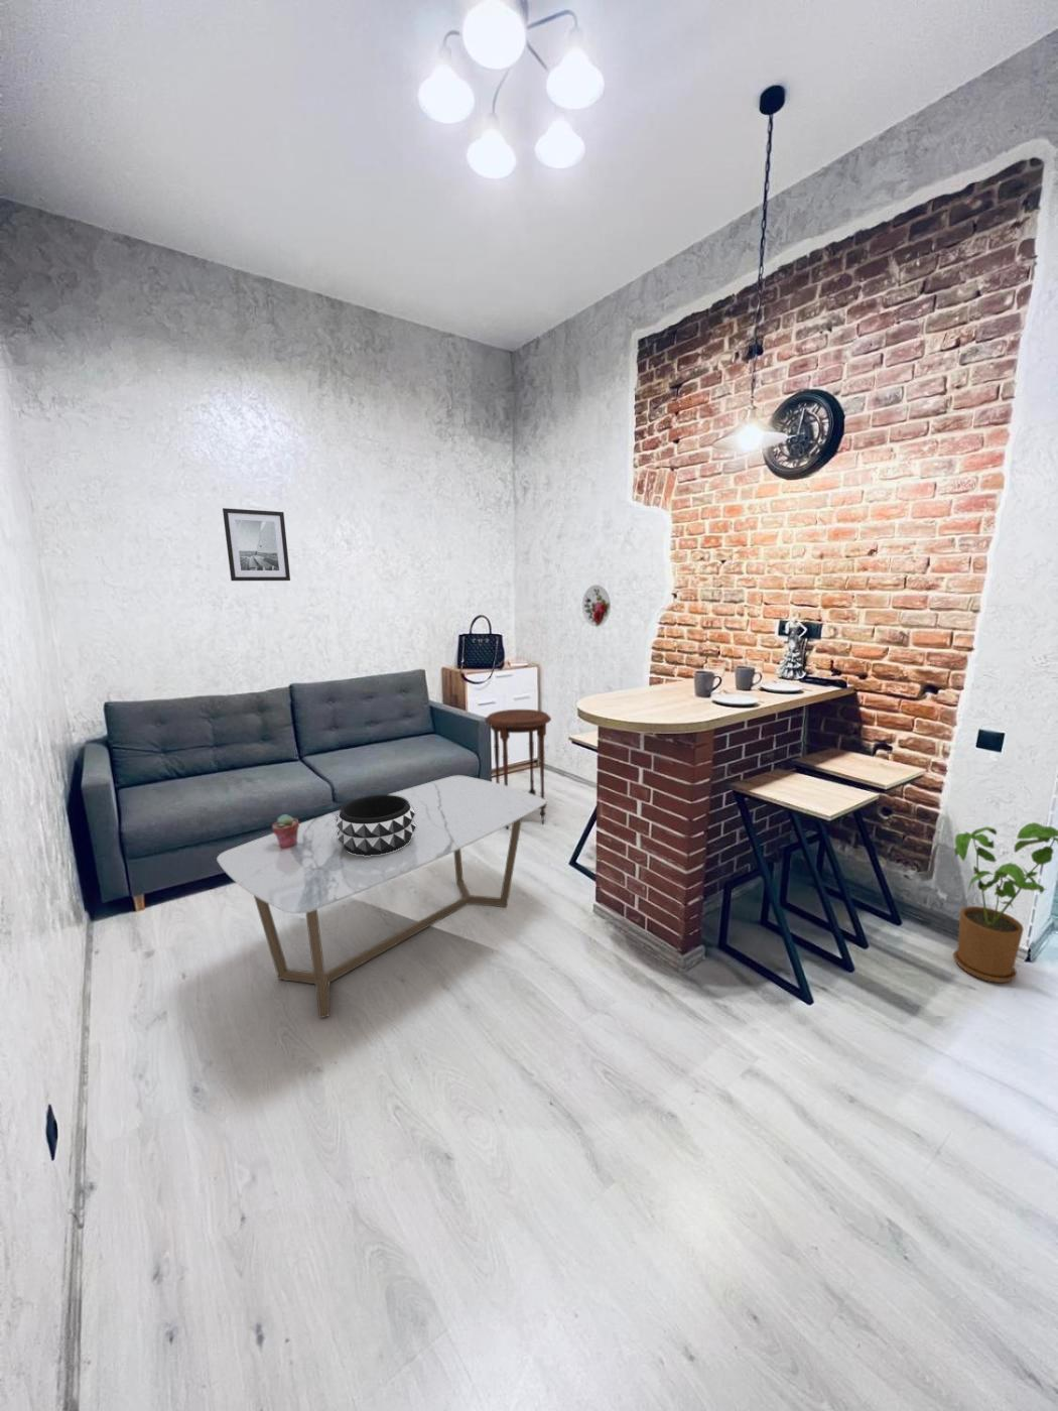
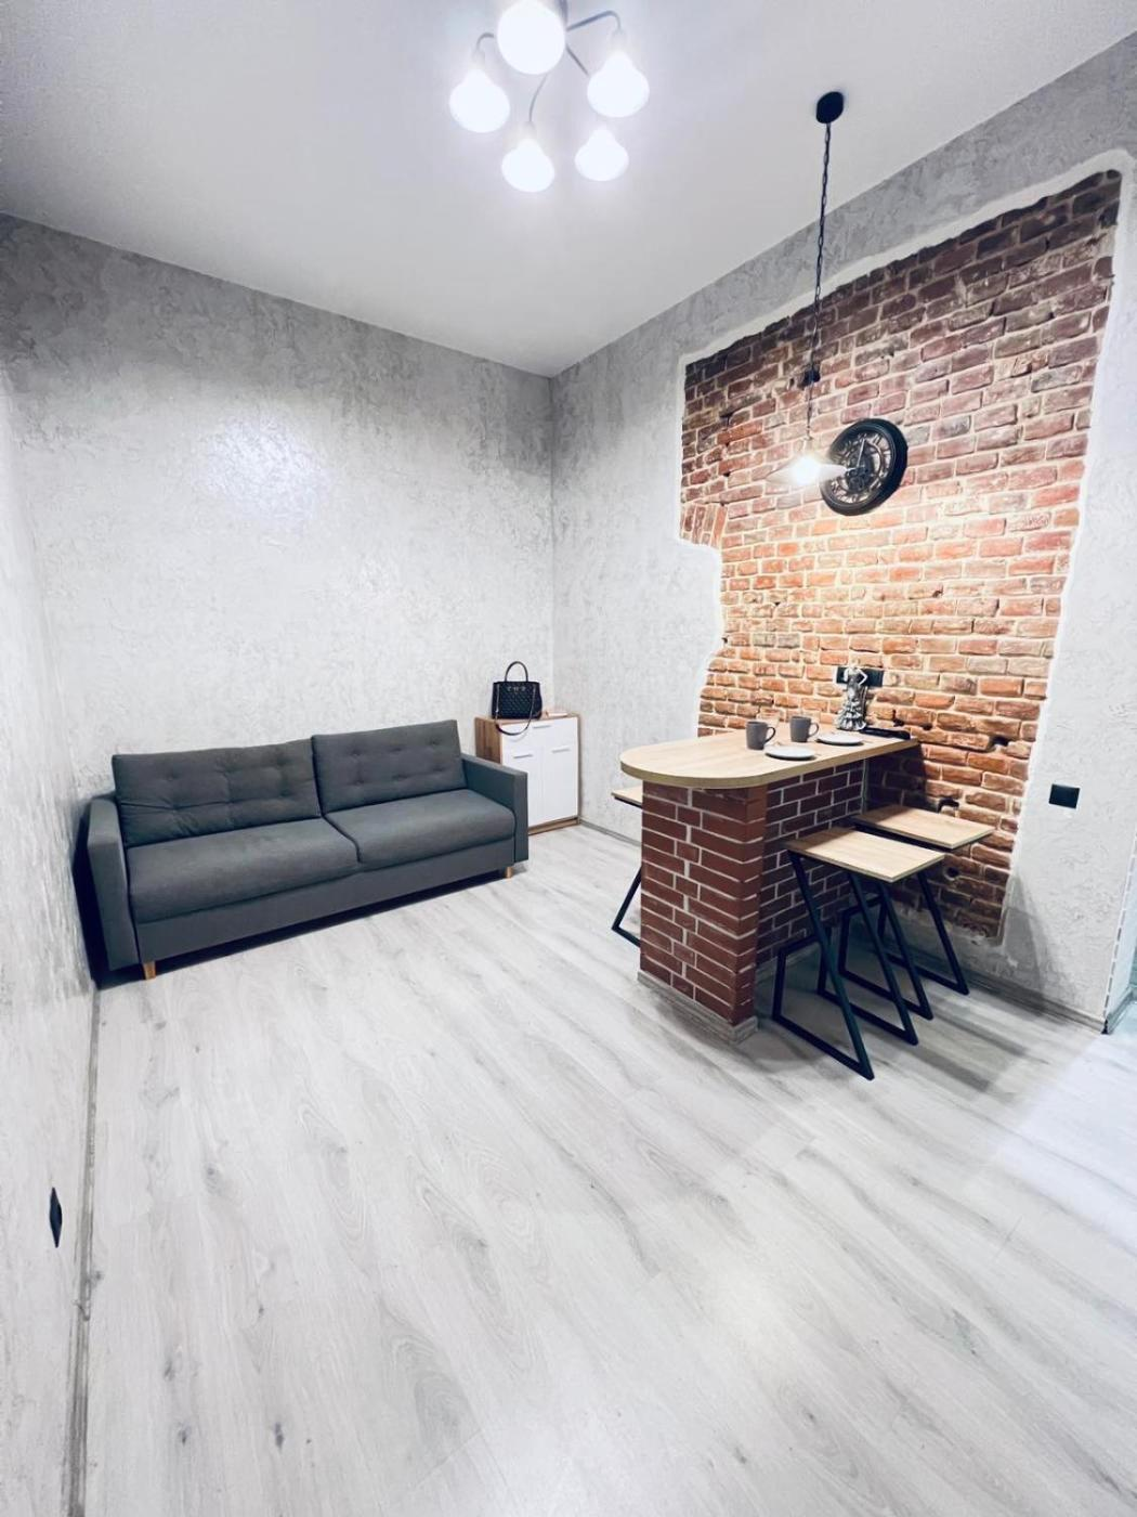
- side table (530, 768)
- decorative plate (596, 606)
- coffee table (398, 875)
- potted succulent (286, 829)
- house plant (998, 899)
- wall art (257, 546)
- decorative bowl (376, 822)
